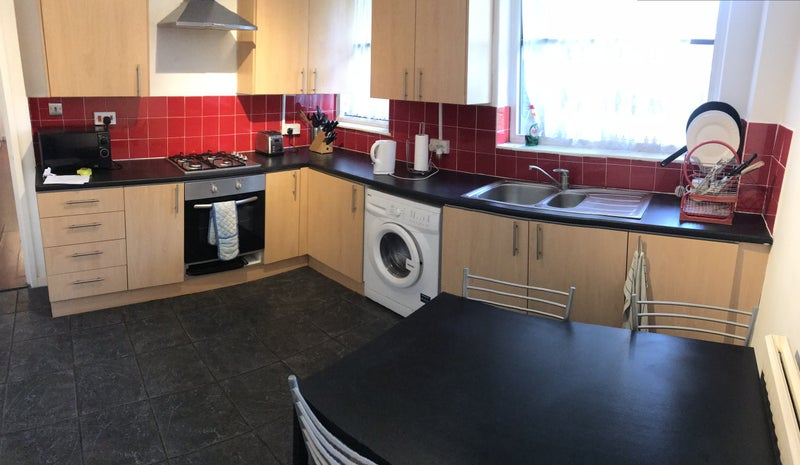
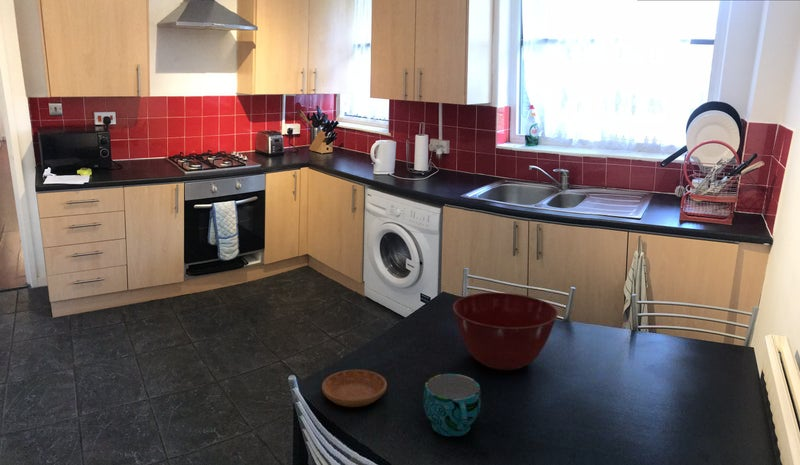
+ cup (454, 407)
+ mixing bowl (503, 333)
+ saucer (354, 389)
